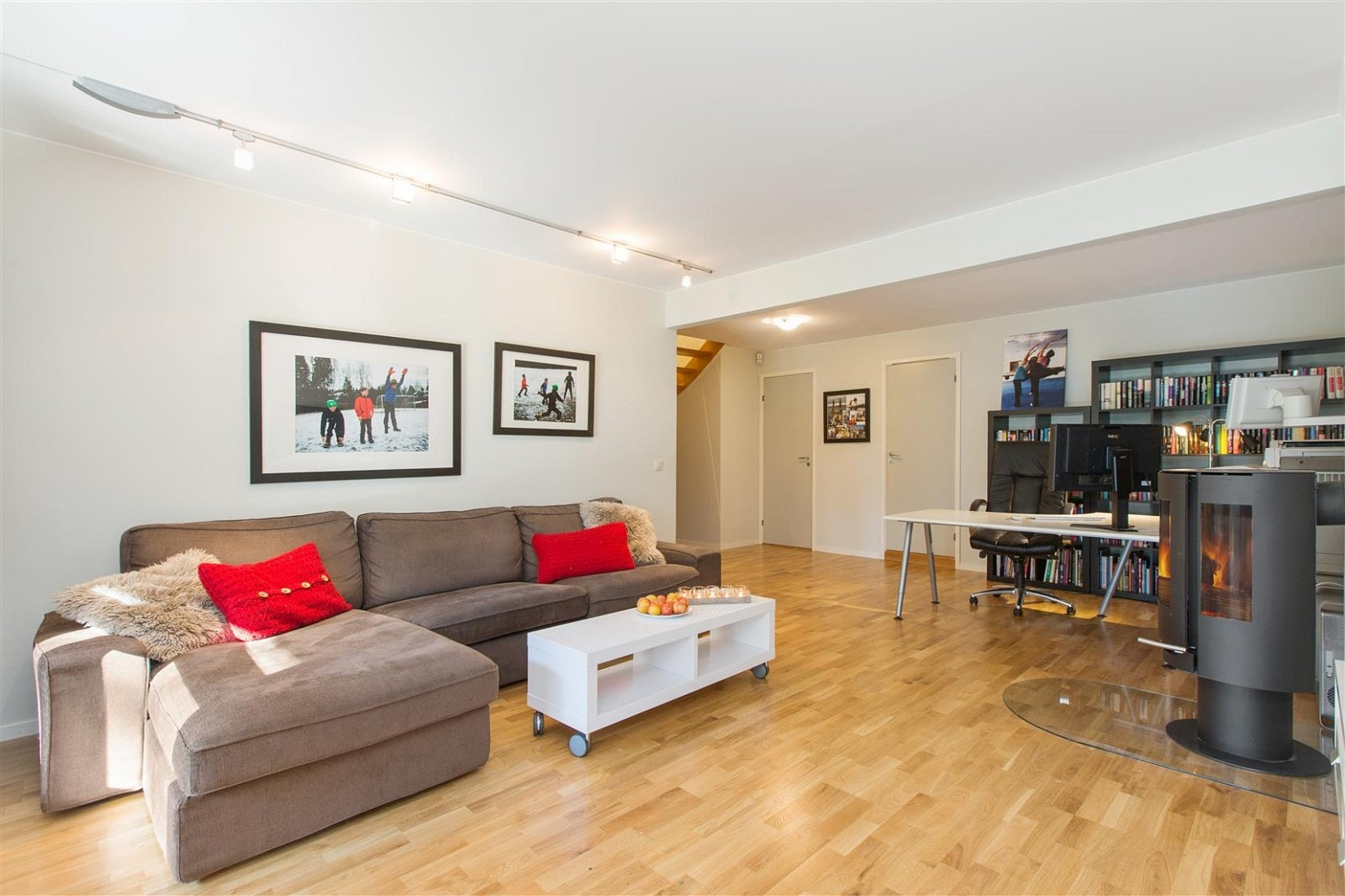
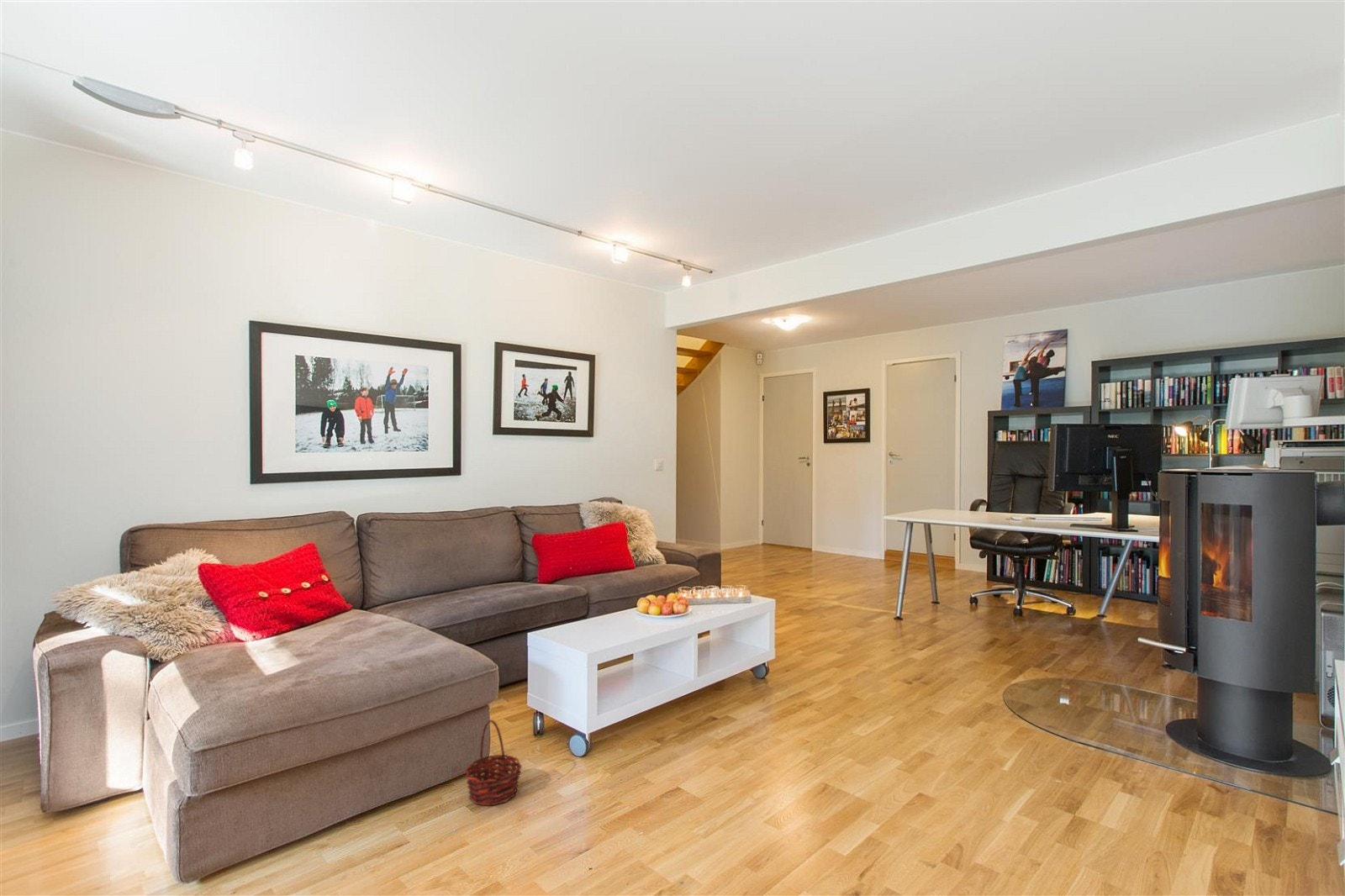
+ basket (493, 756)
